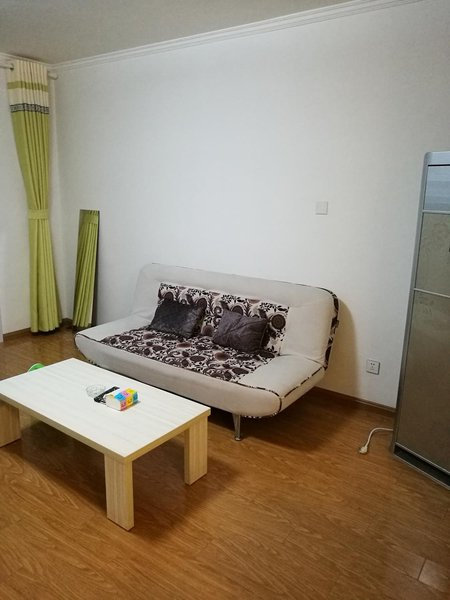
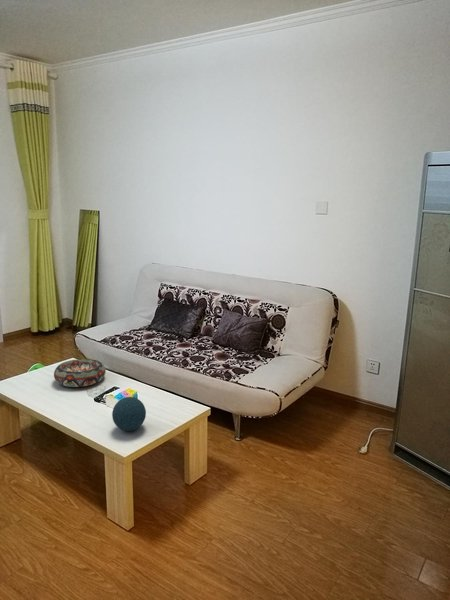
+ decorative orb (129, 413)
+ decorative bowl (80, 372)
